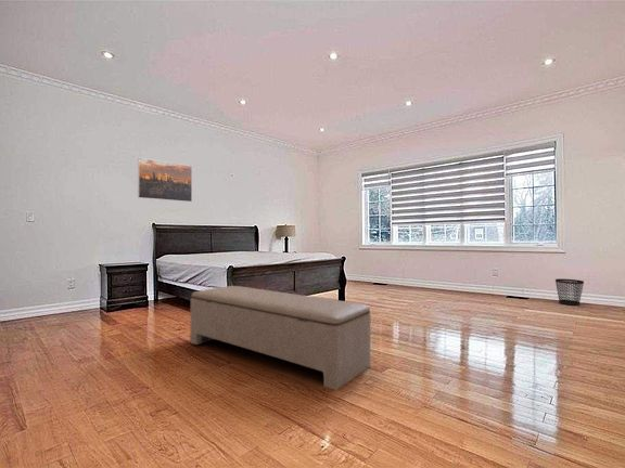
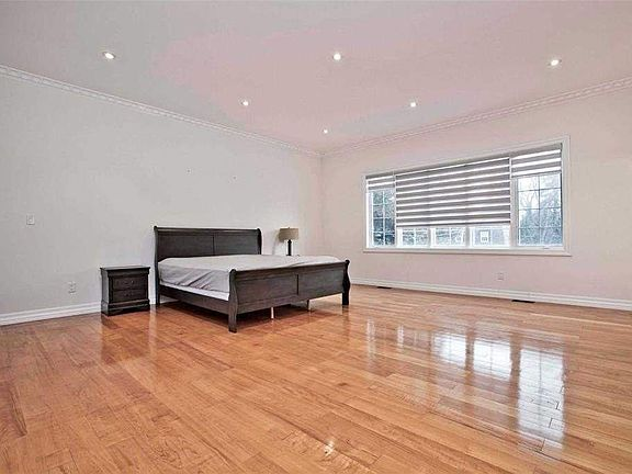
- wastebasket (569, 291)
- bench (271, 325)
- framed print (166, 181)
